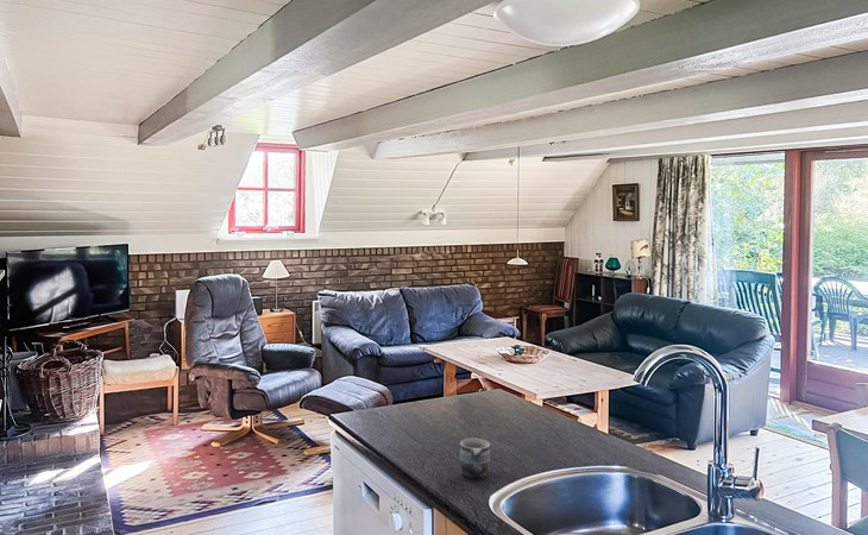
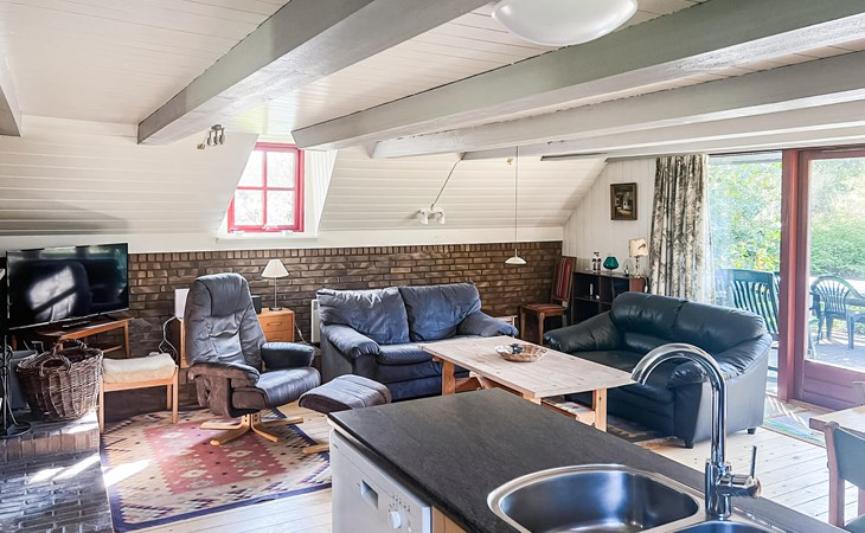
- mug (476, 459)
